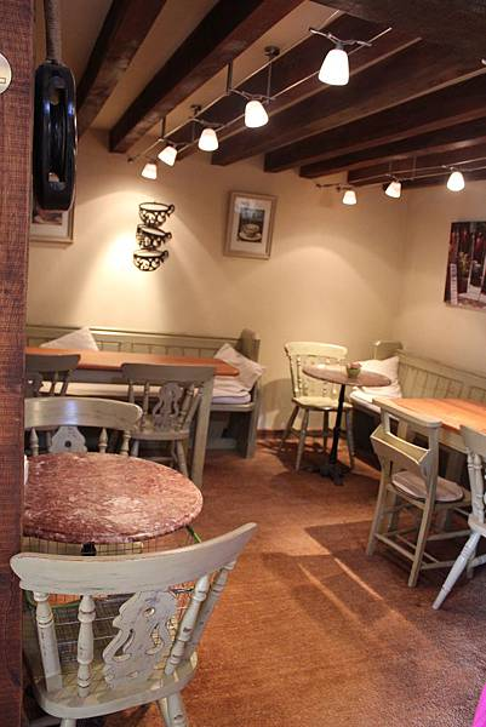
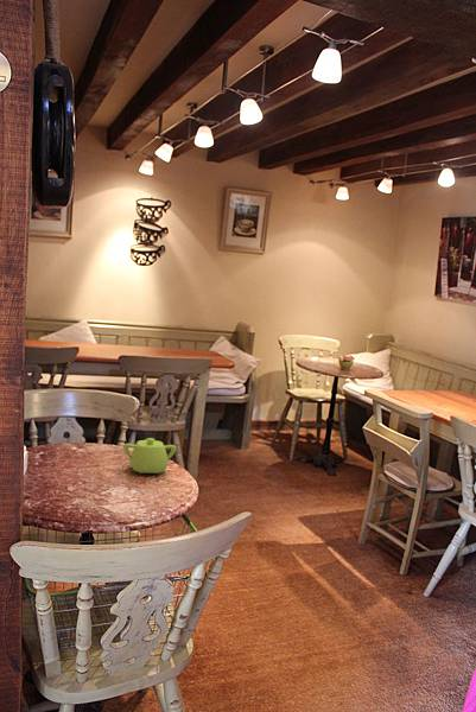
+ teapot (148, 452)
